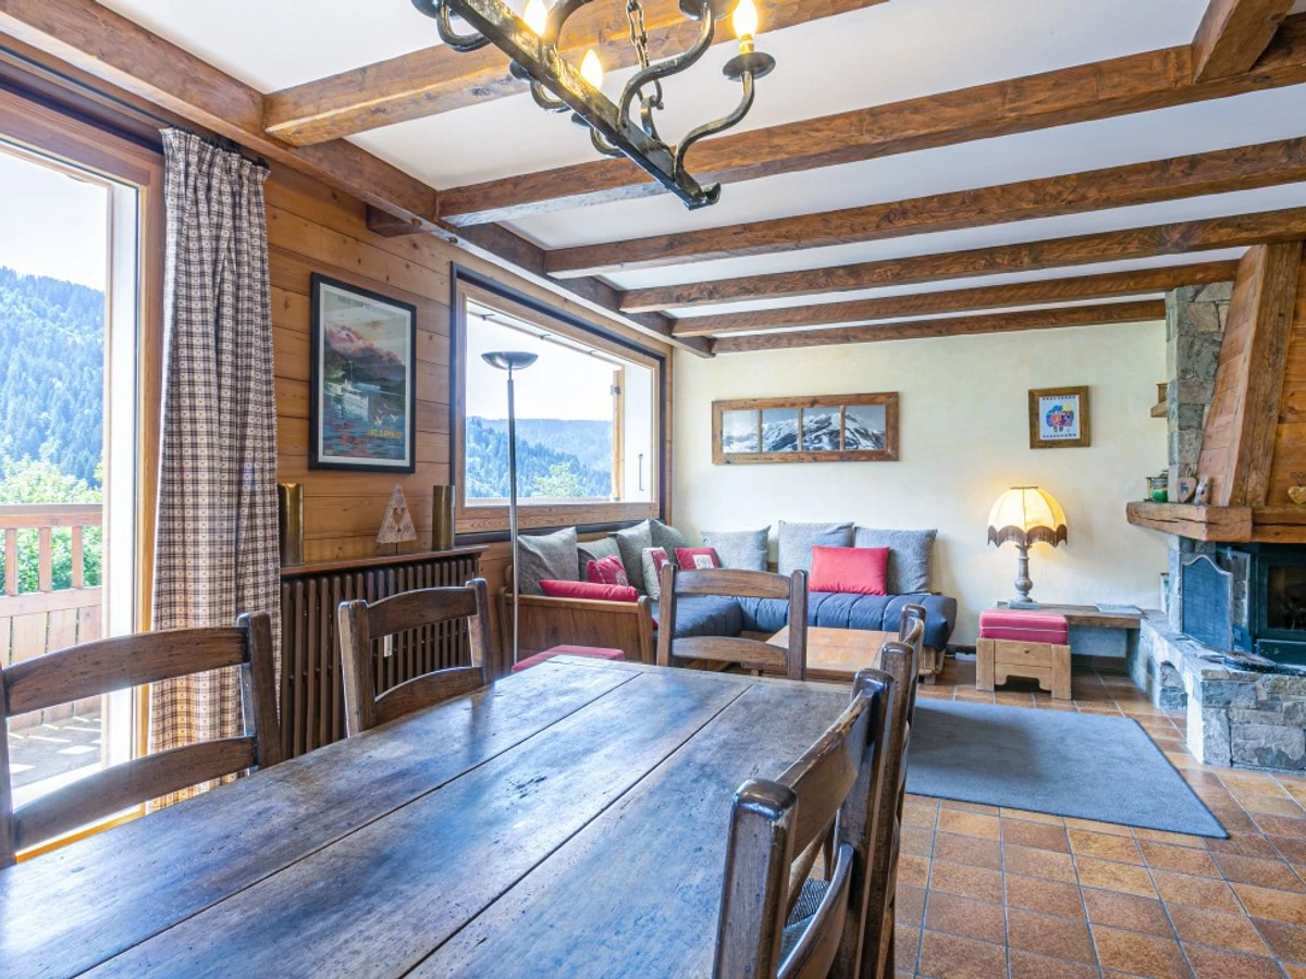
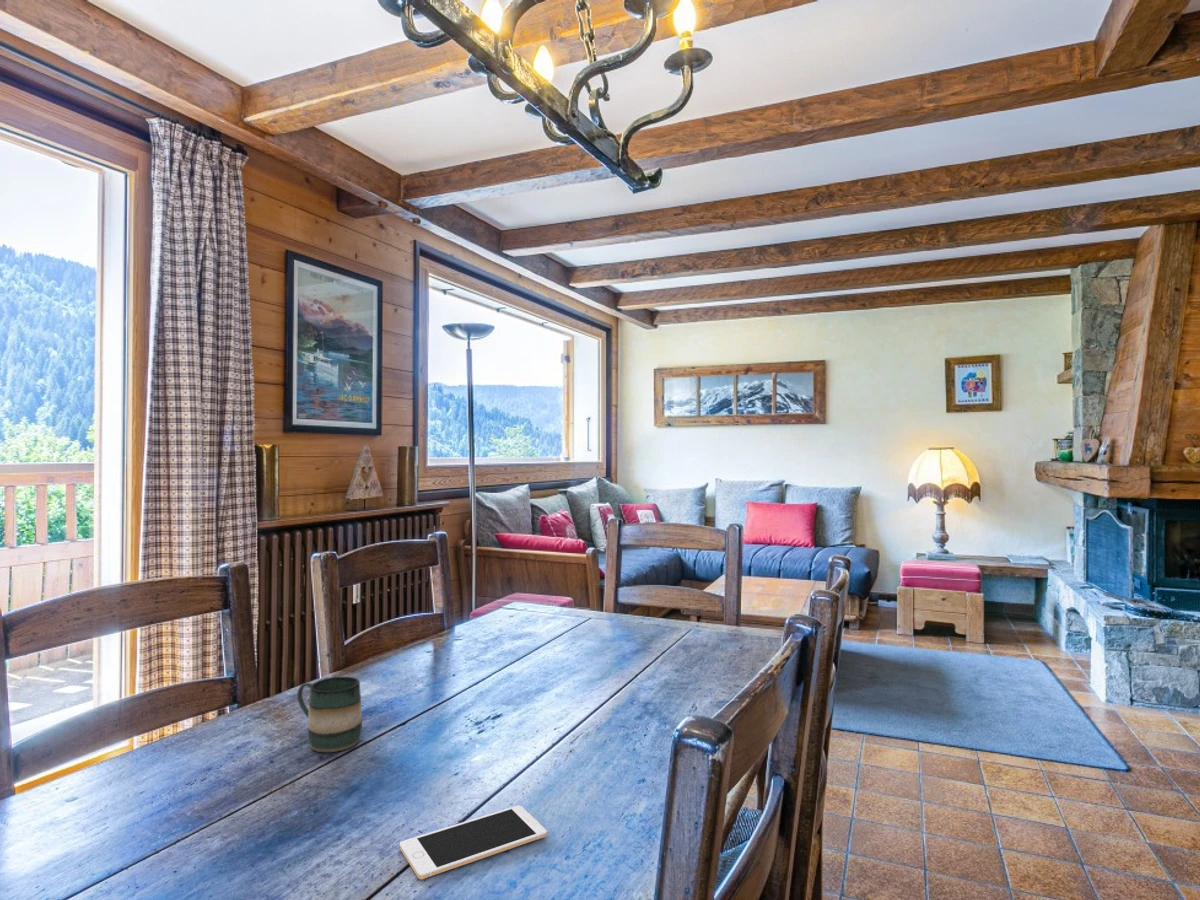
+ cell phone (474, 839)
+ mug (326, 711)
